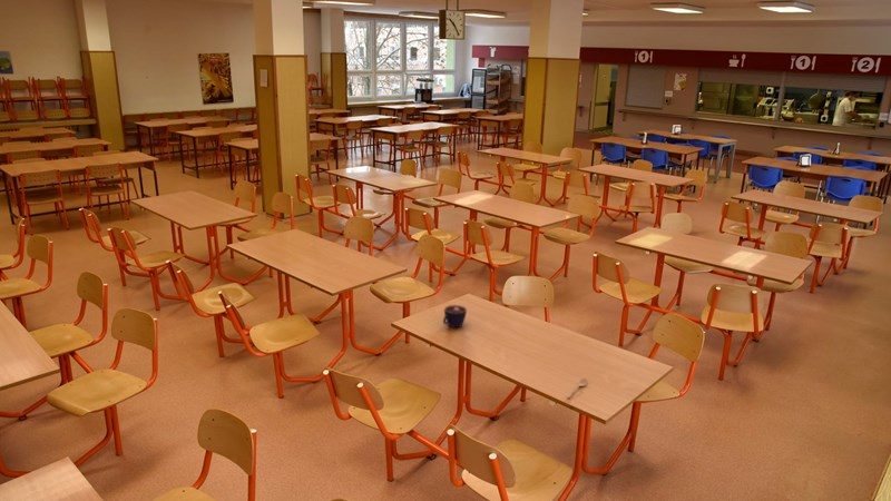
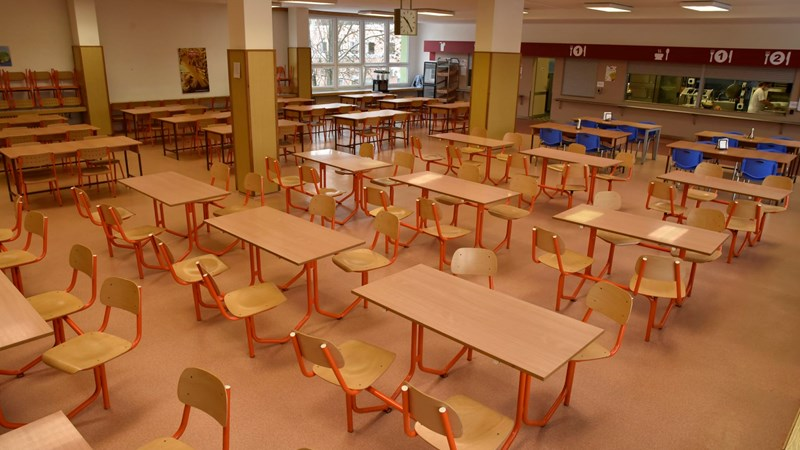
- spoon (576, 387)
- cup (452, 317)
